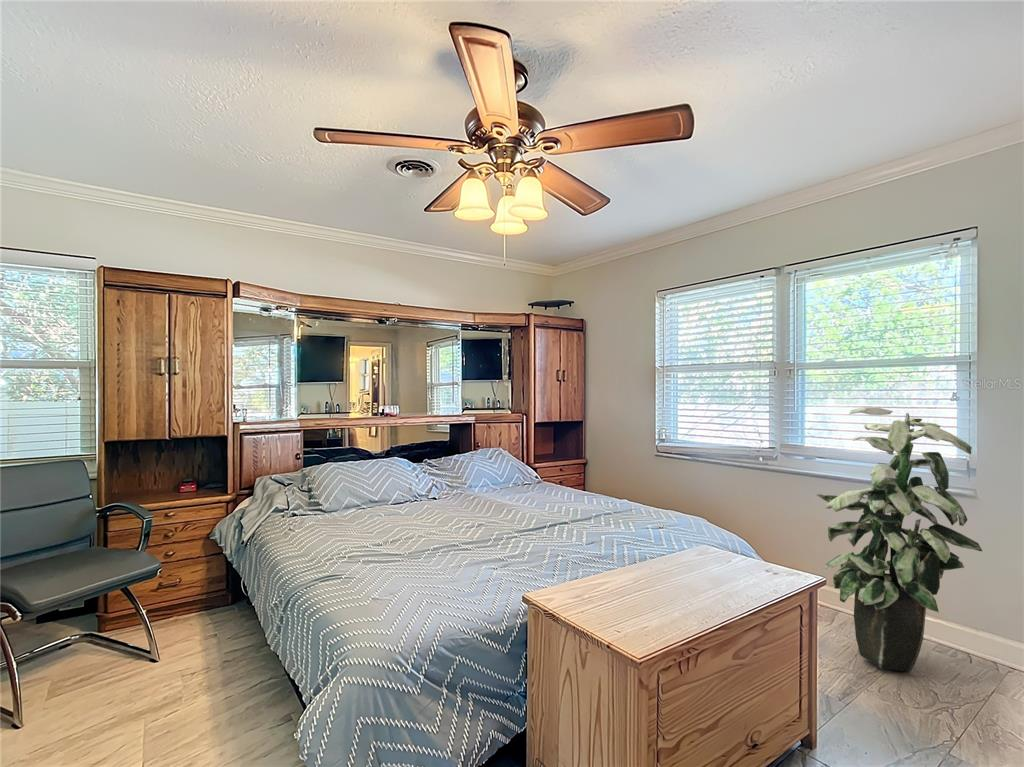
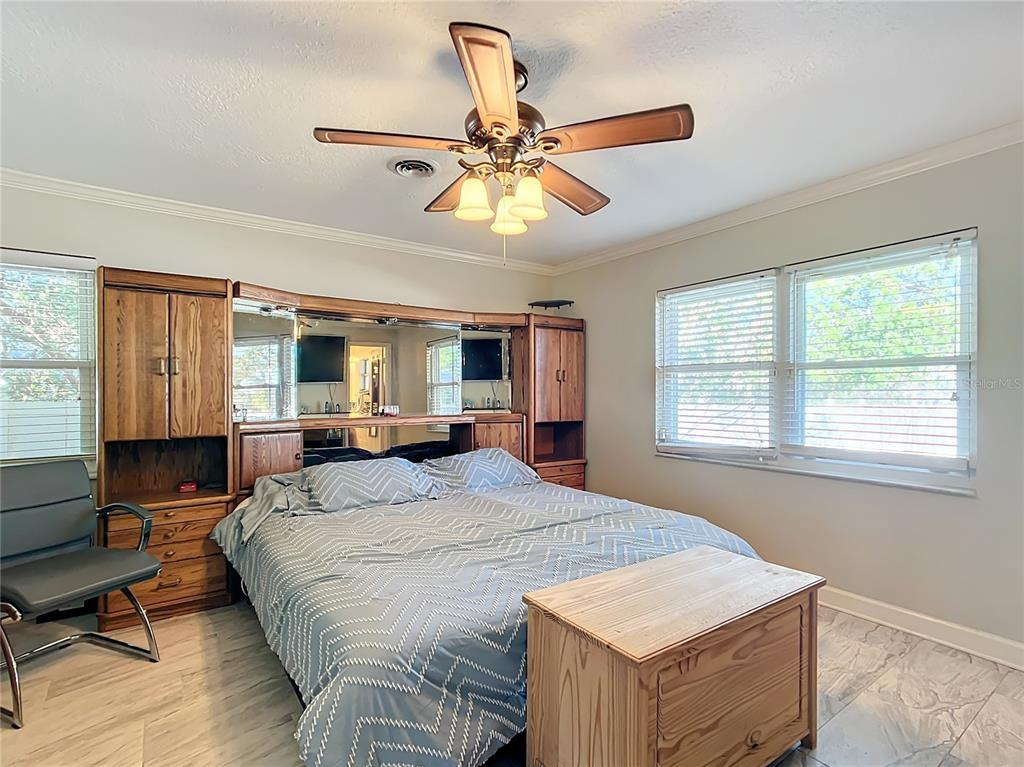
- indoor plant (888, 533)
